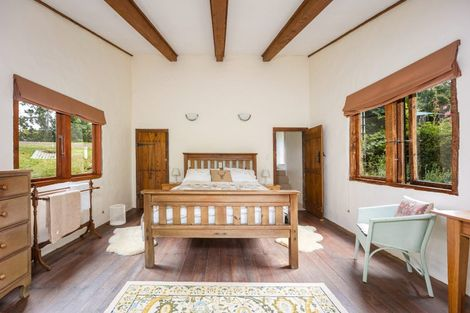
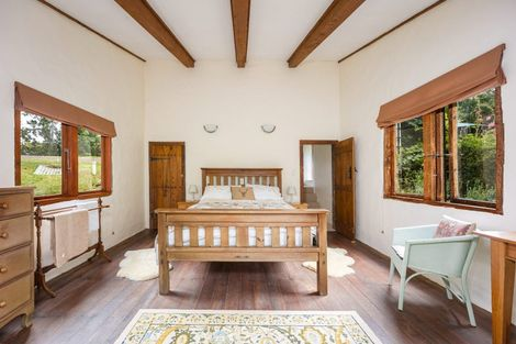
- wastebasket (117, 214)
